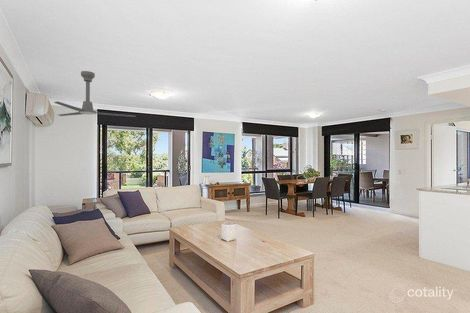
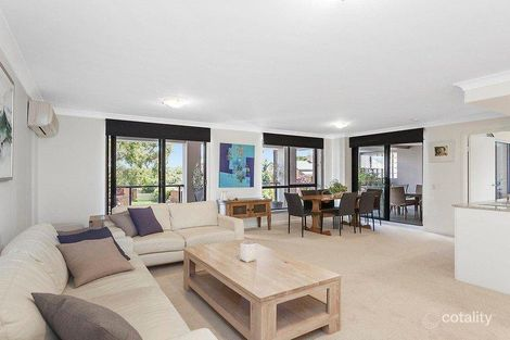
- ceiling fan (89, 93)
